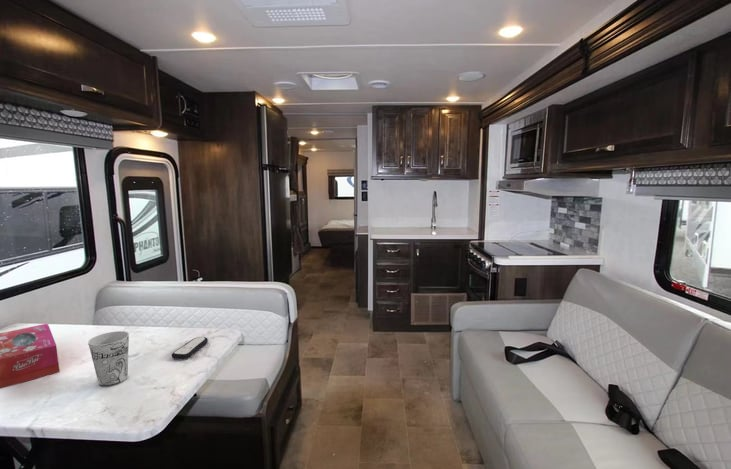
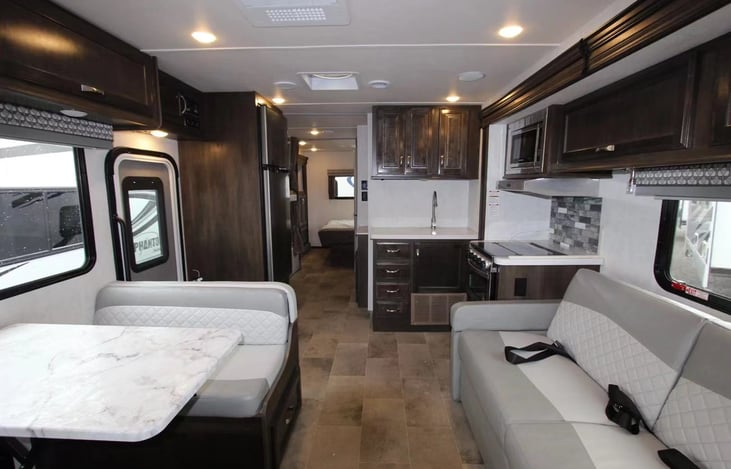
- remote control (191, 347)
- cup (111, 359)
- tissue box (25, 352)
